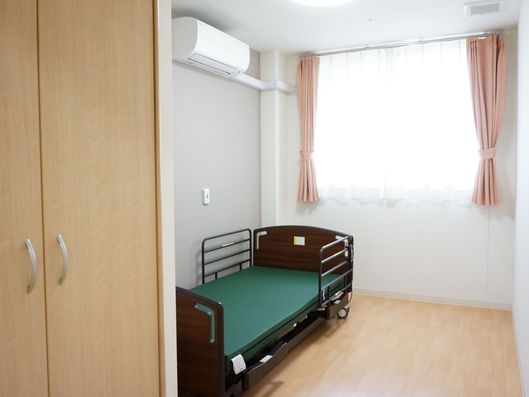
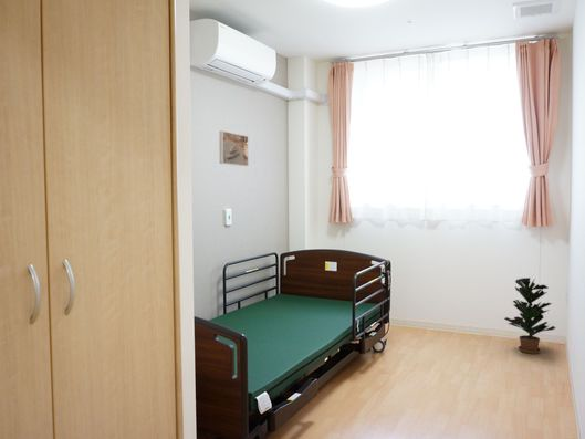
+ potted plant (529, 314)
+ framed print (234, 149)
